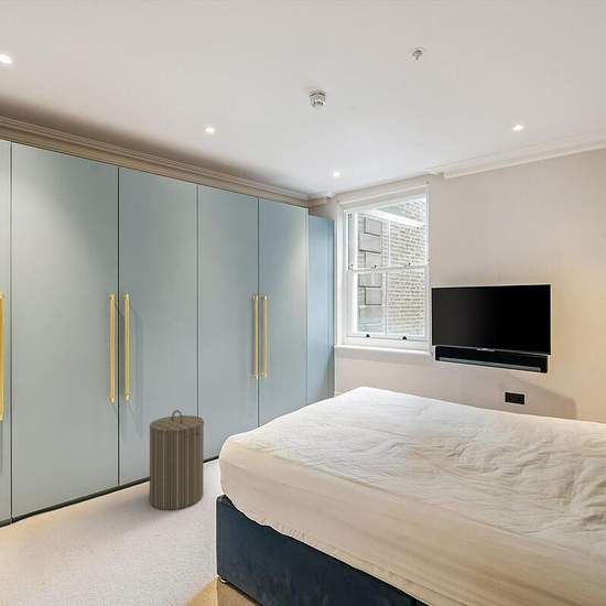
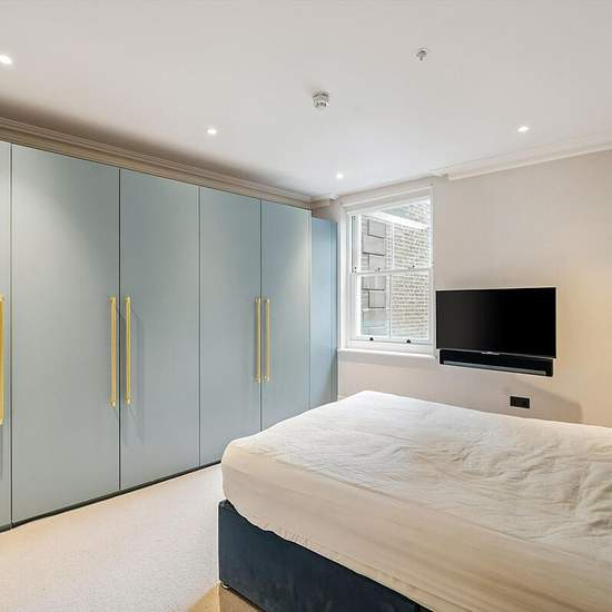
- laundry hamper (176, 453)
